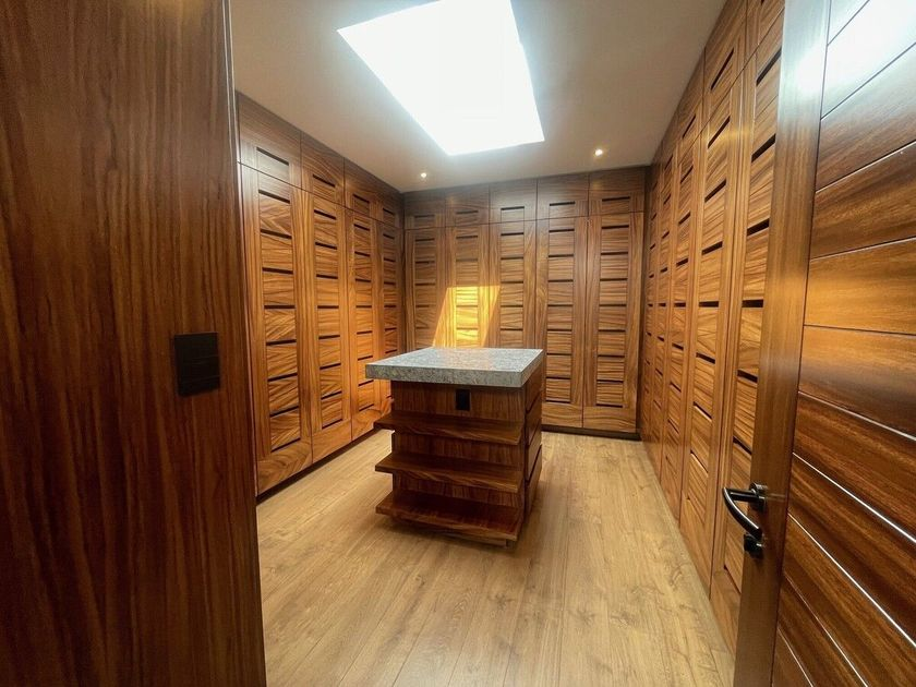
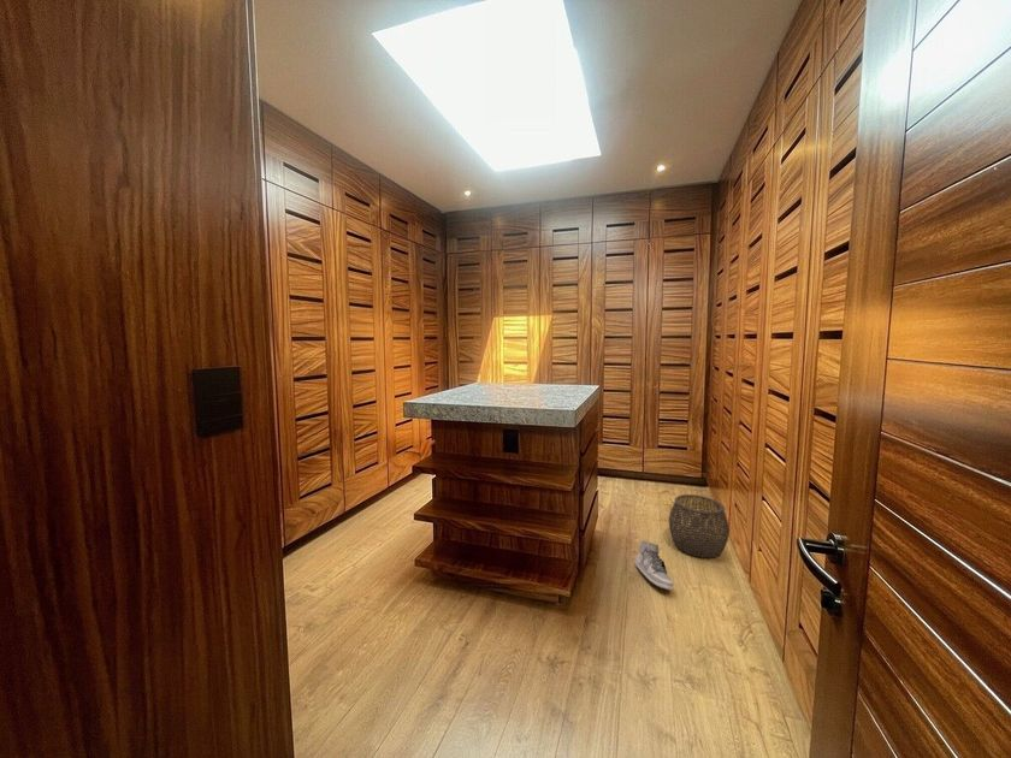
+ woven basket (698, 525)
+ shoe (655, 563)
